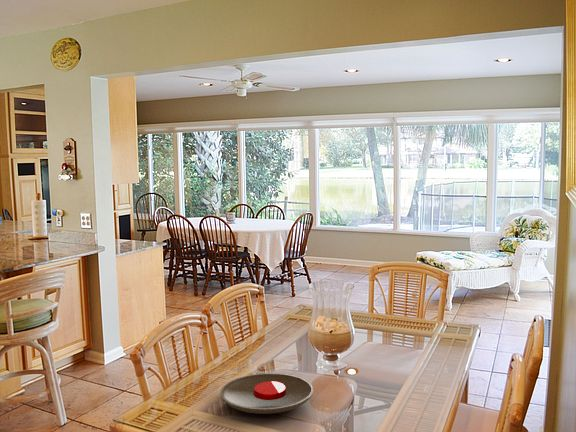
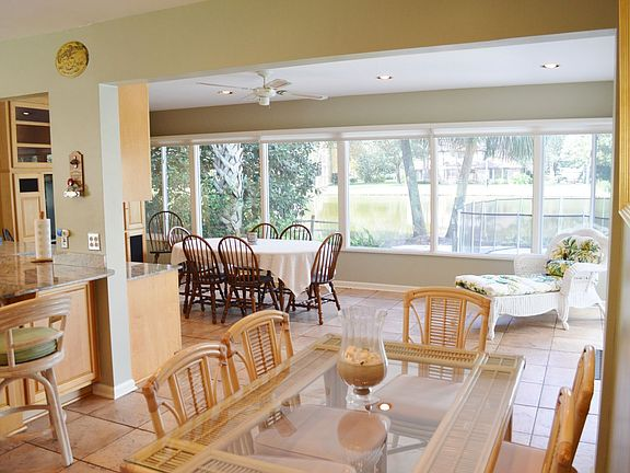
- plate (267, 394)
